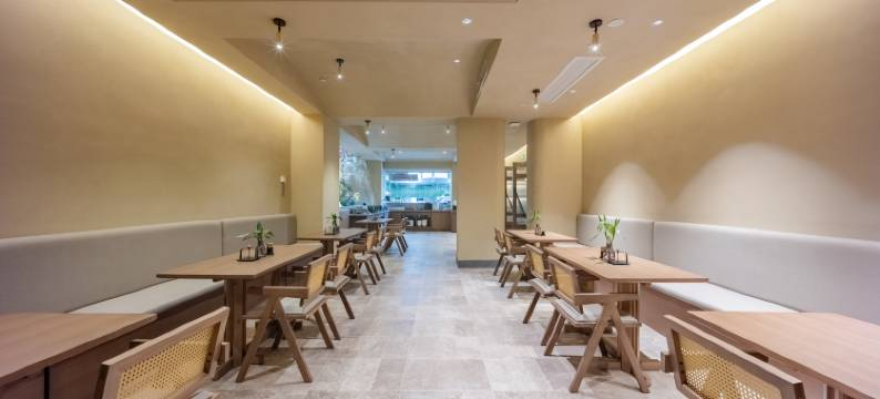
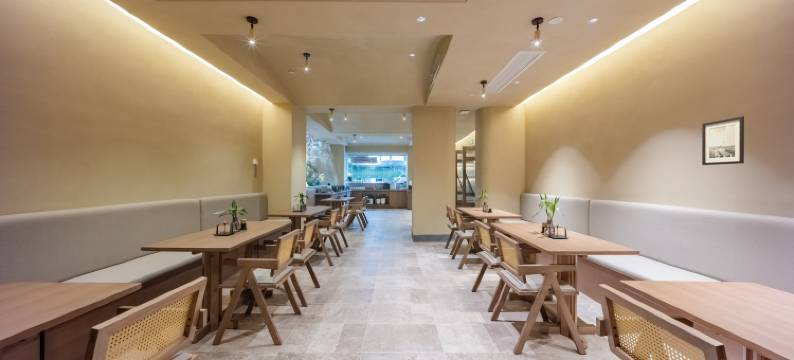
+ wall art (721, 142)
